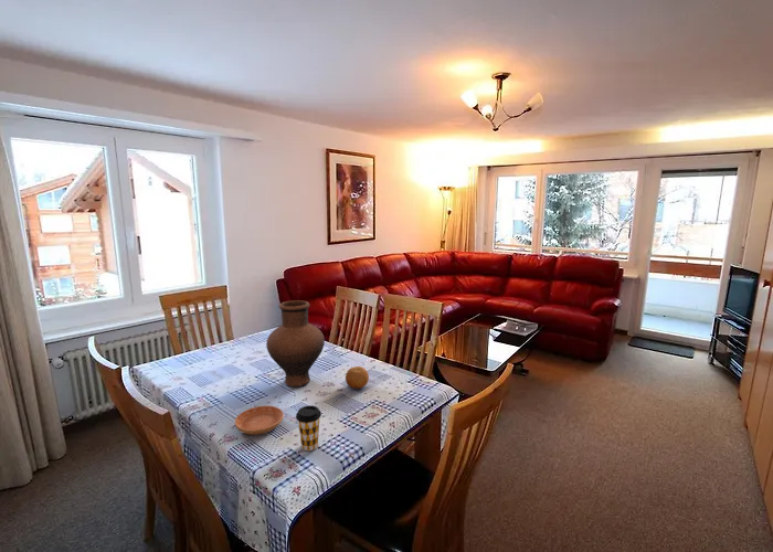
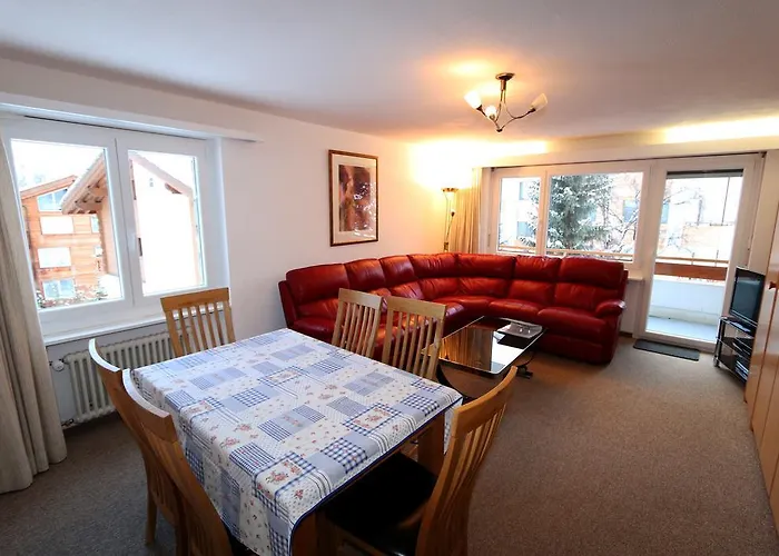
- coffee cup (308, 428)
- vase (296, 343)
- fruit (357, 376)
- saucer (260, 421)
